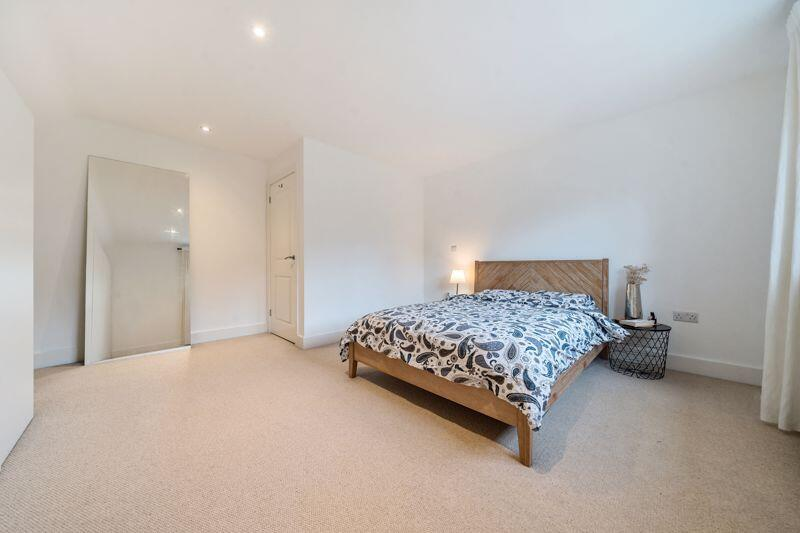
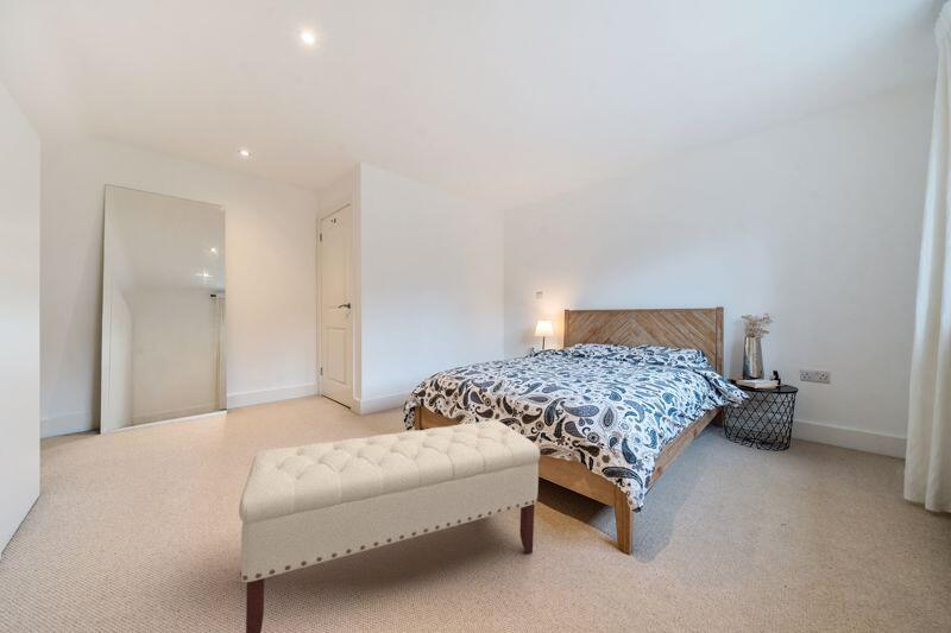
+ bench (403, 502)
